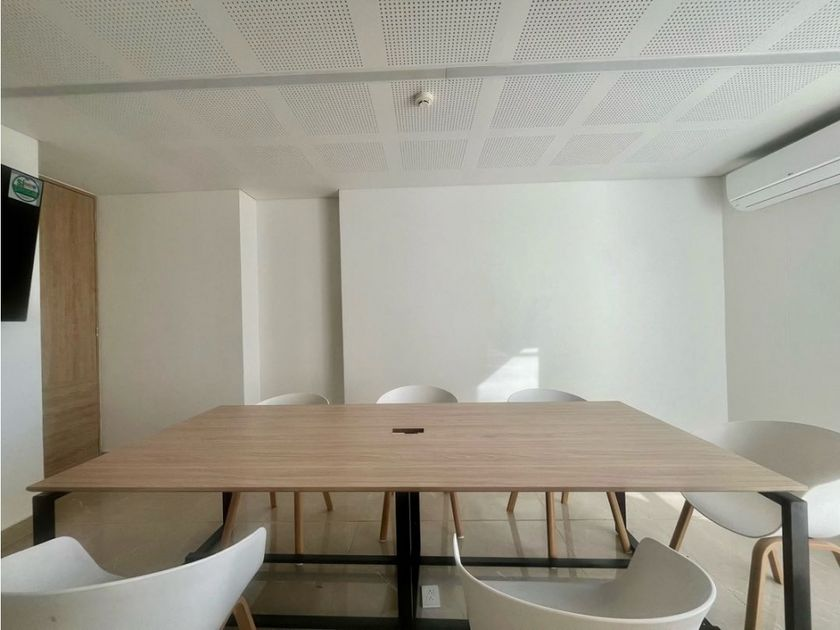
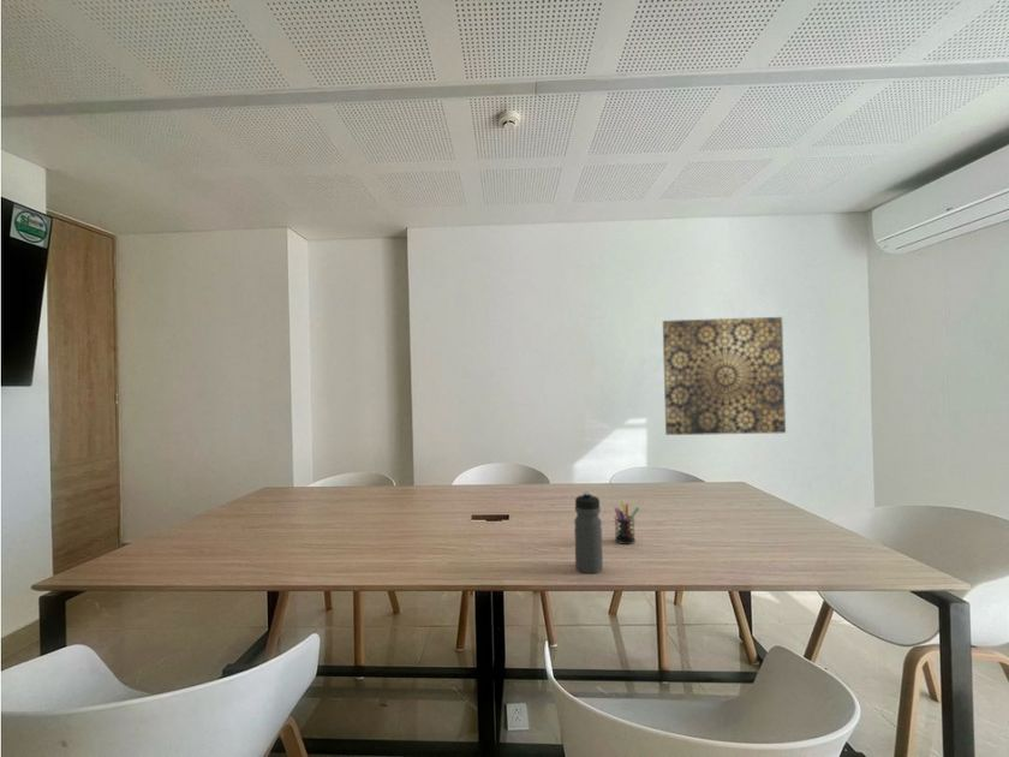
+ wall art (723, 376)
+ water bottle (587, 530)
+ pen holder (627, 520)
